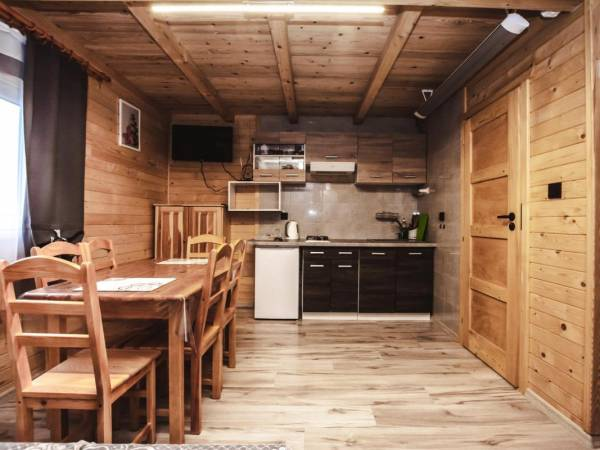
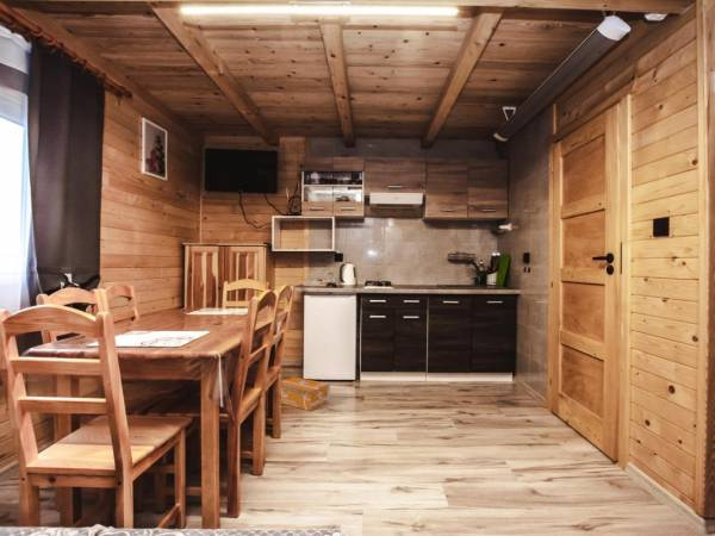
+ shoe box (301, 392)
